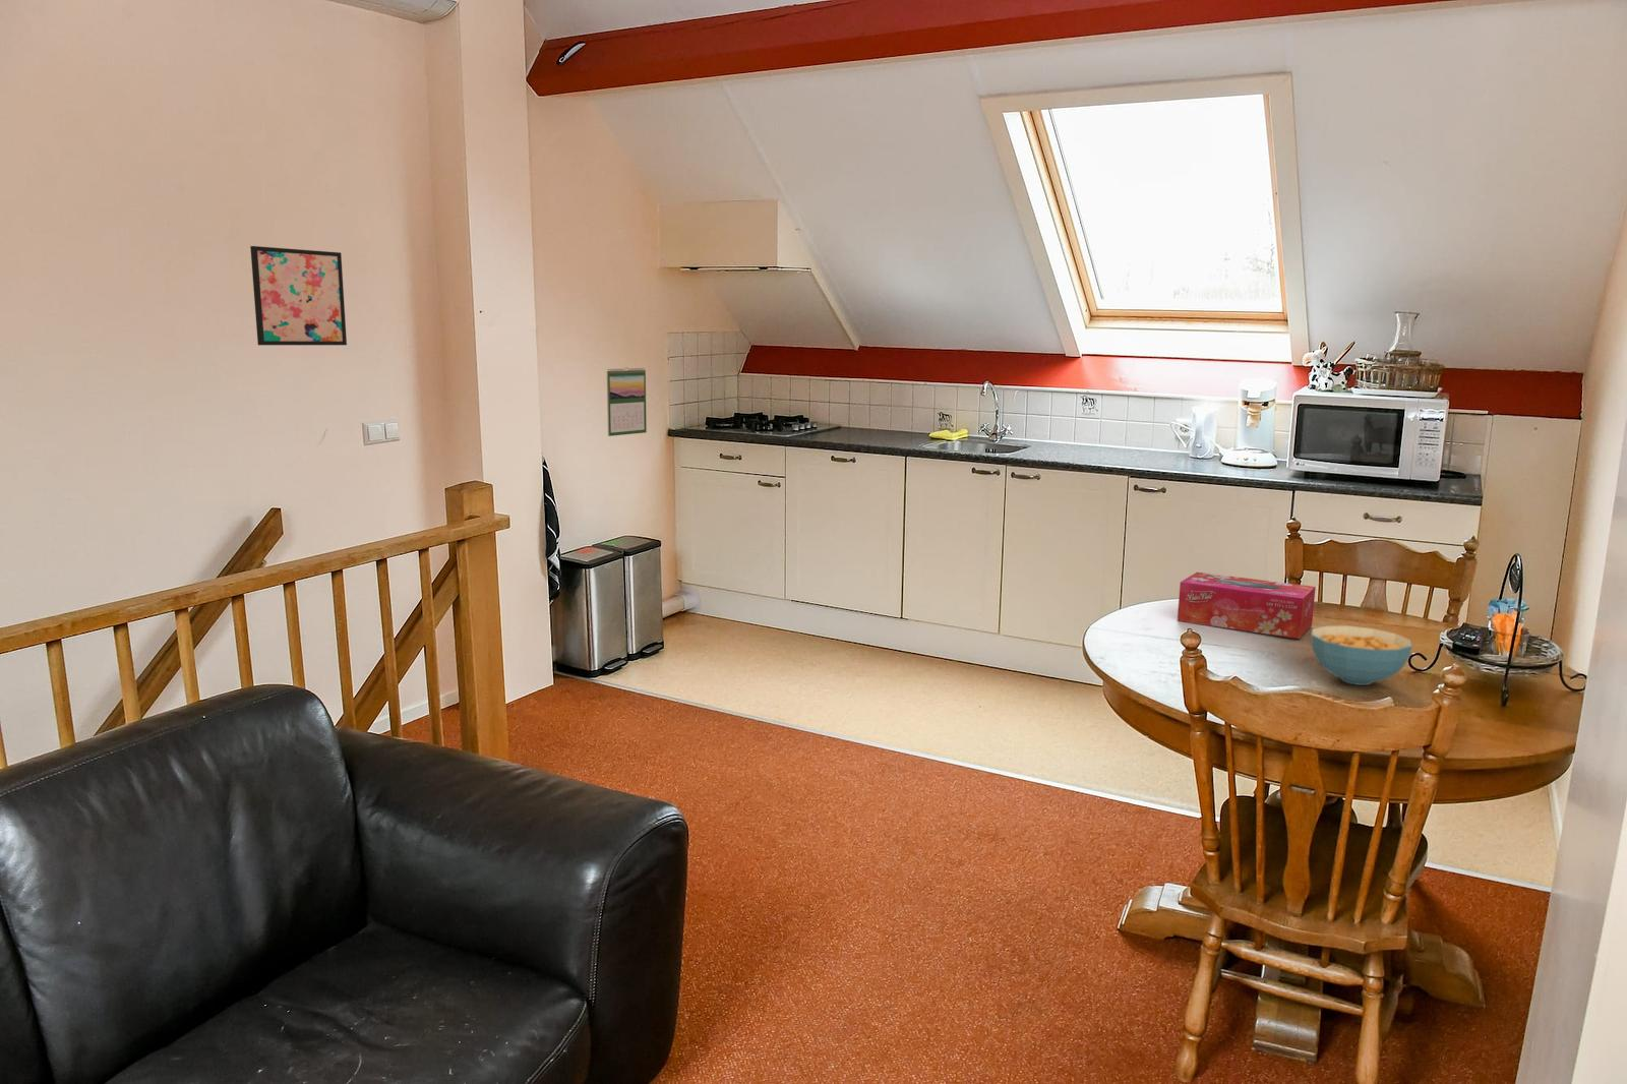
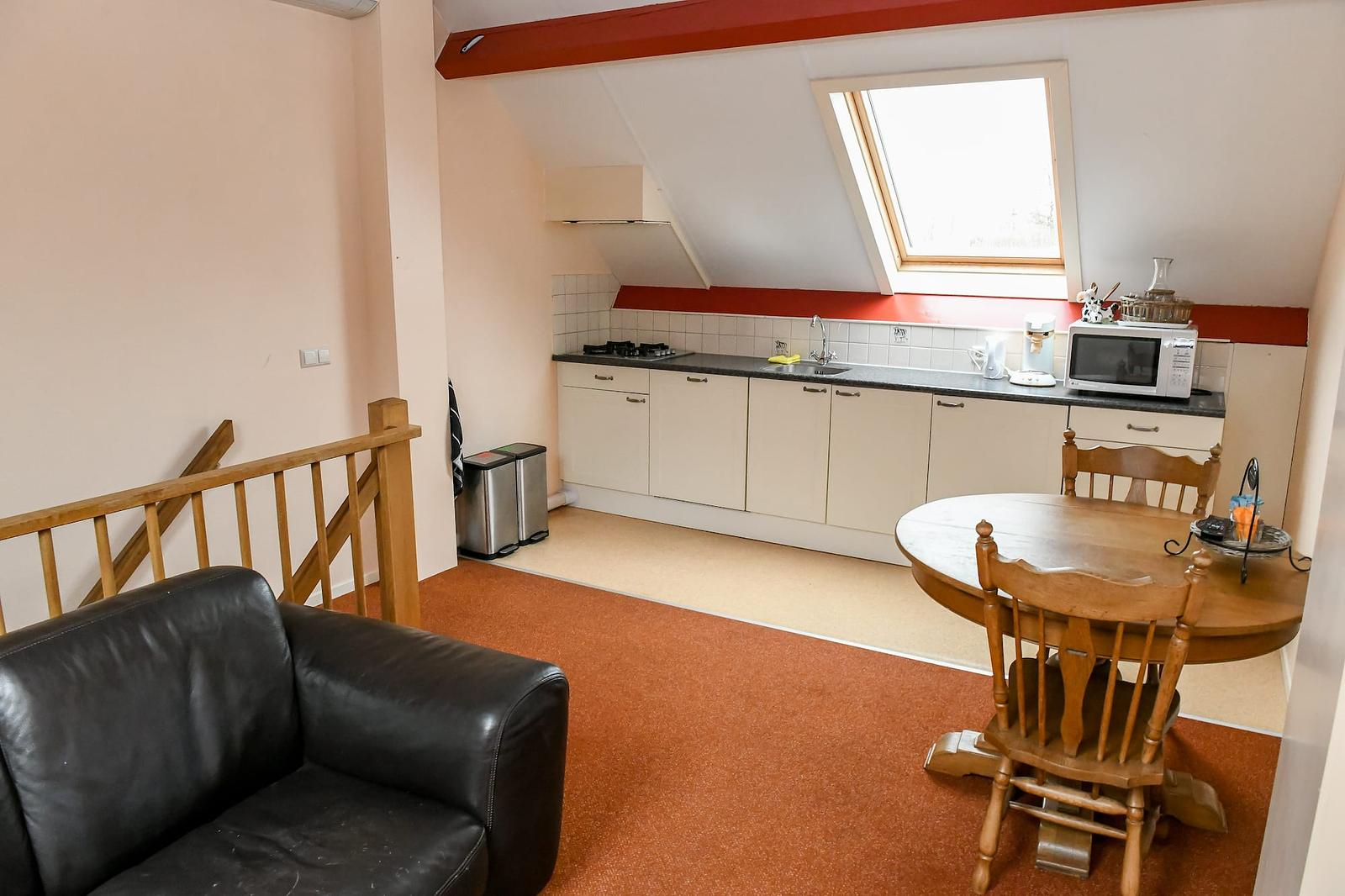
- cereal bowl (1357, 659)
- calendar (627, 400)
- wall art (300, 296)
- tissue box (1246, 602)
